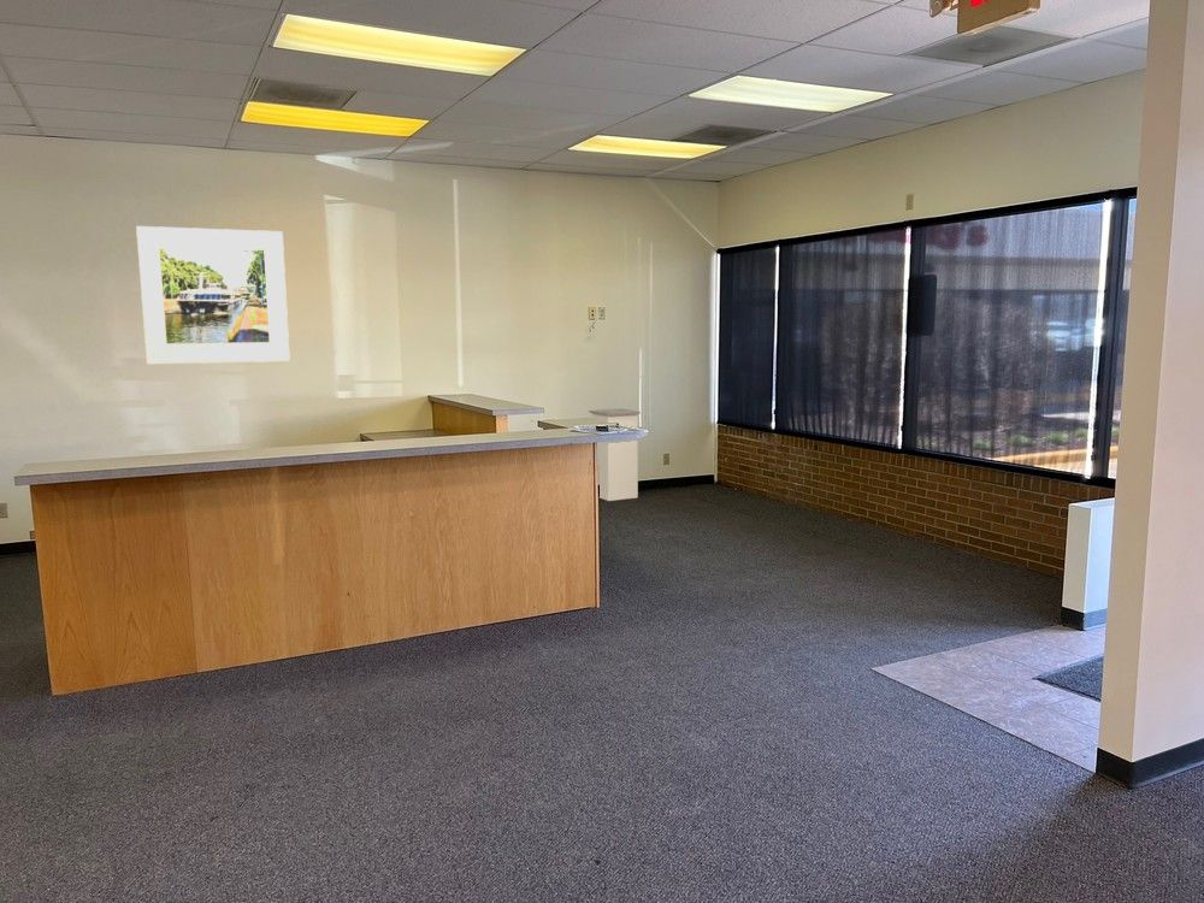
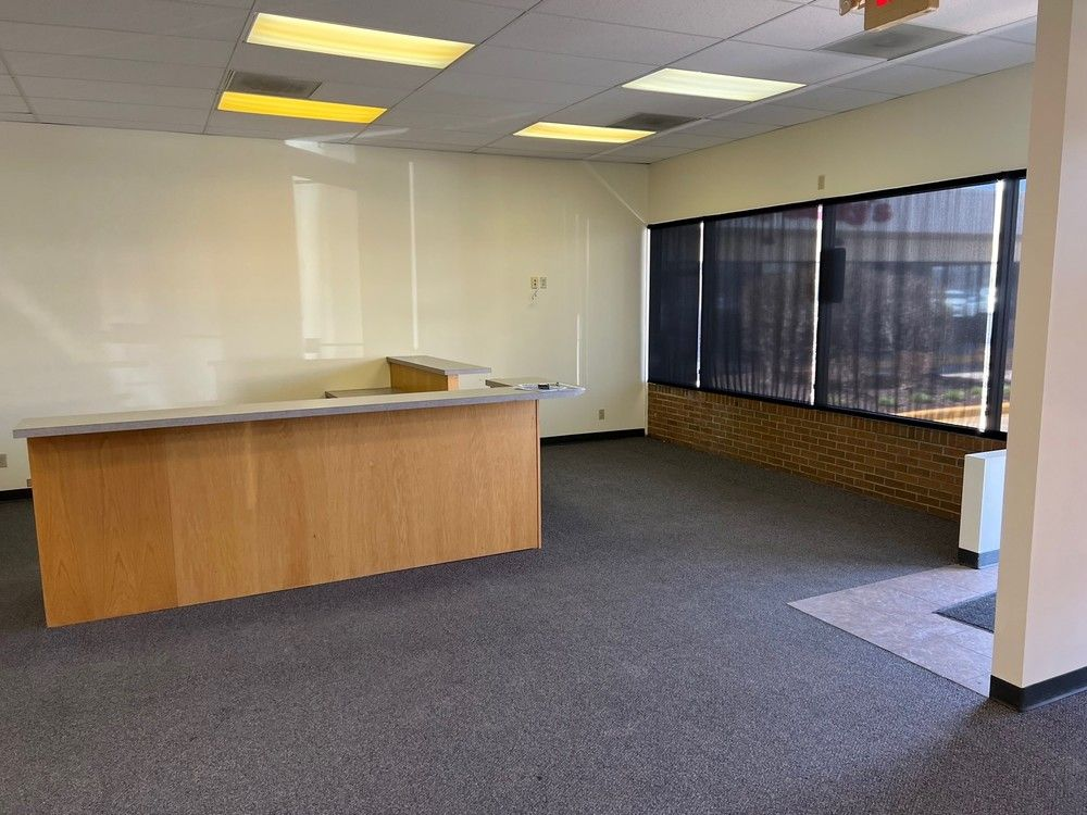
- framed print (216, 296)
- trash can (614, 453)
